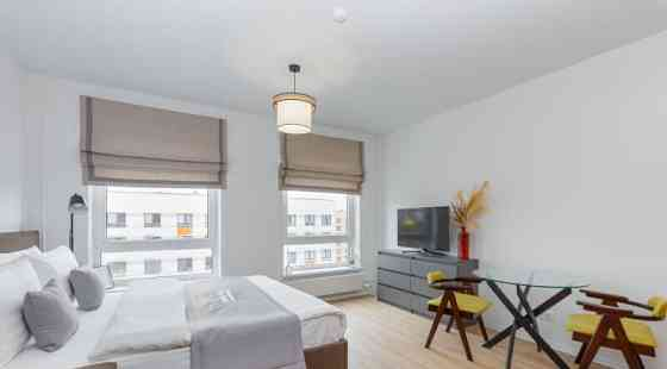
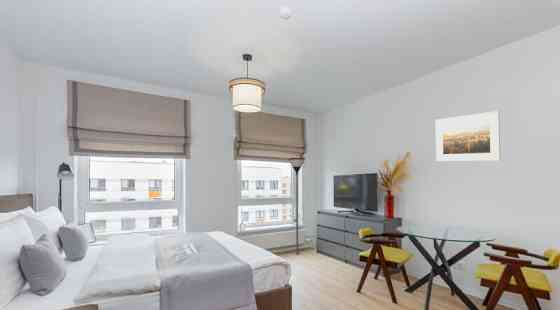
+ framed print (465, 138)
+ floor lamp (297, 205)
